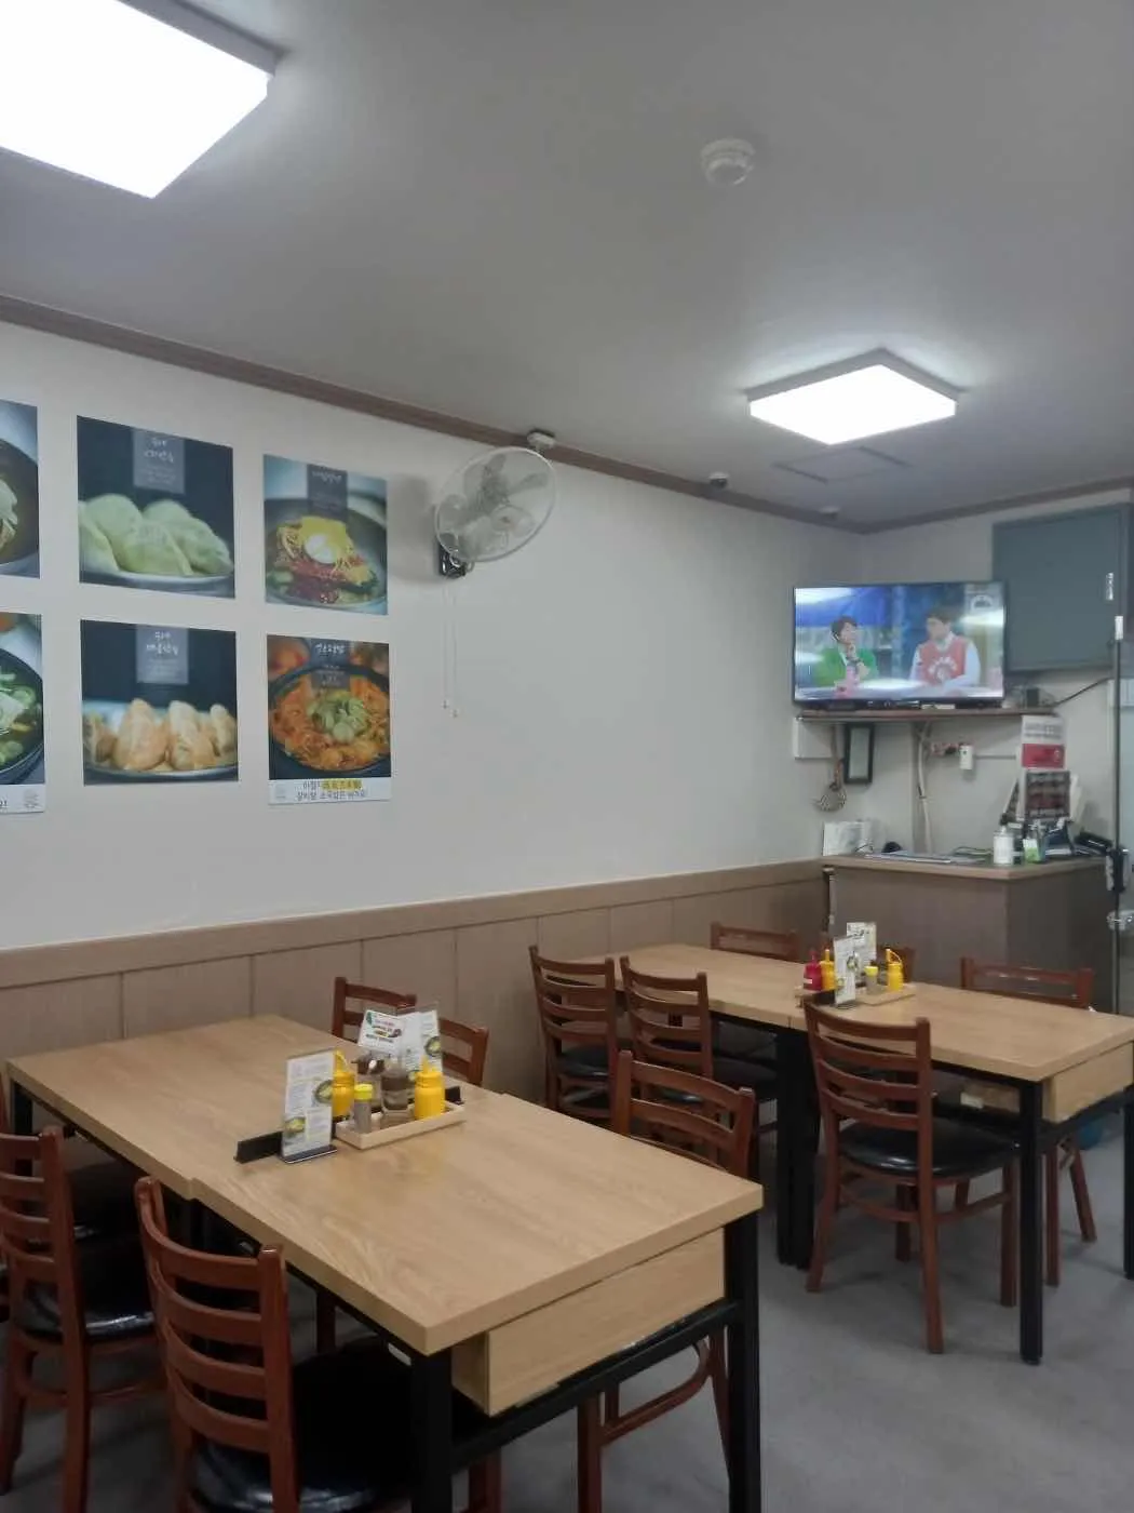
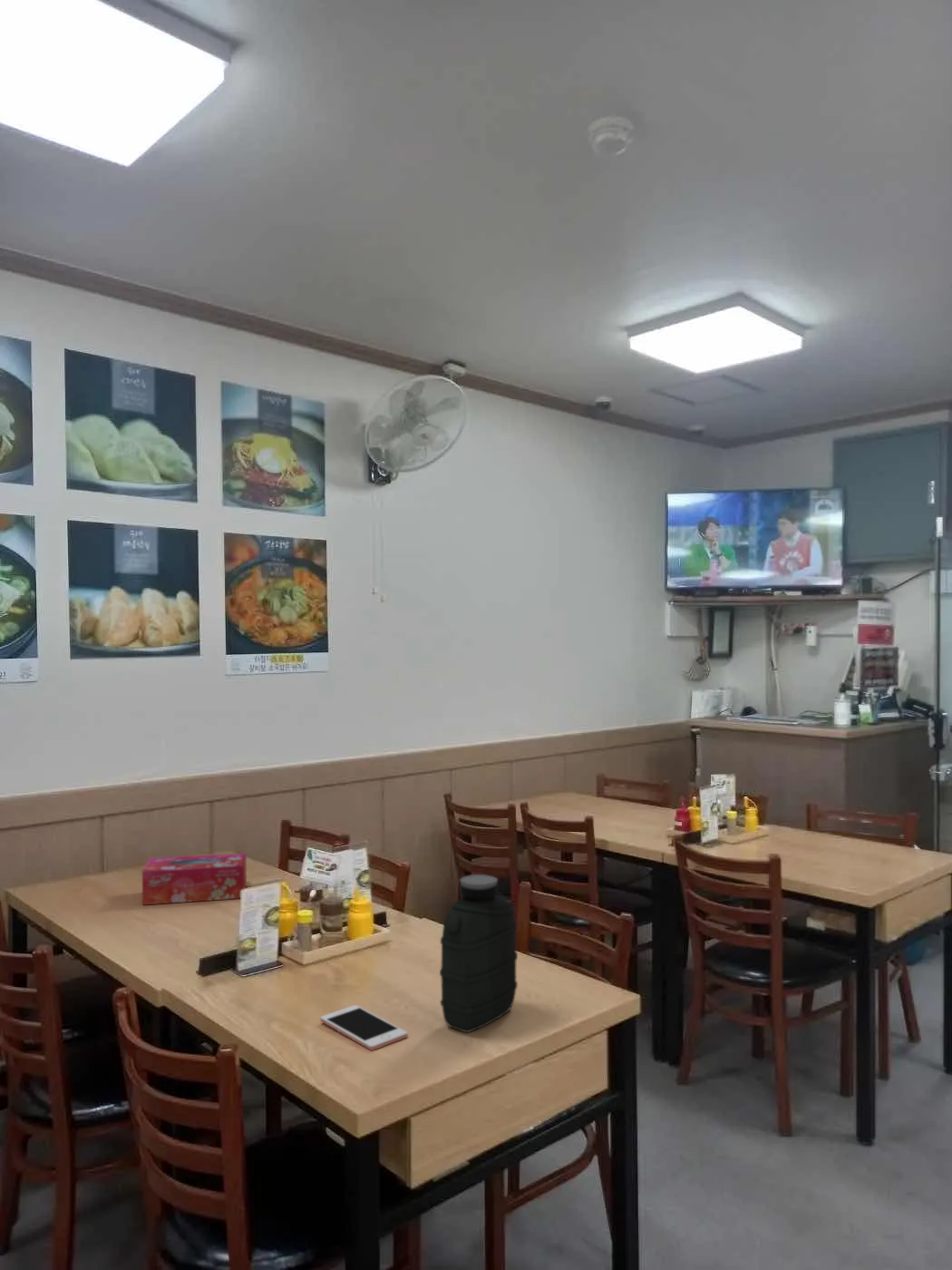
+ tissue box (196, 877)
+ water jug (479, 948)
+ cell phone (363, 1026)
